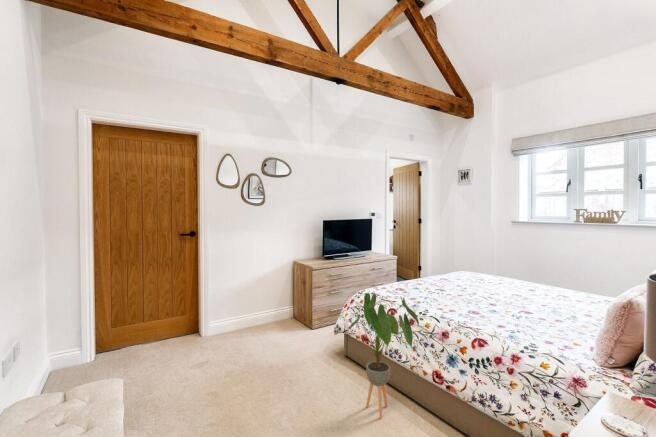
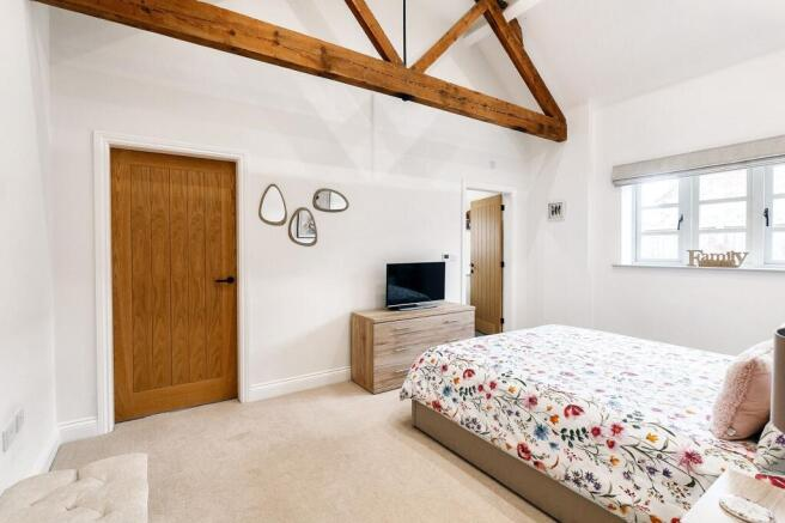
- house plant (383, 355)
